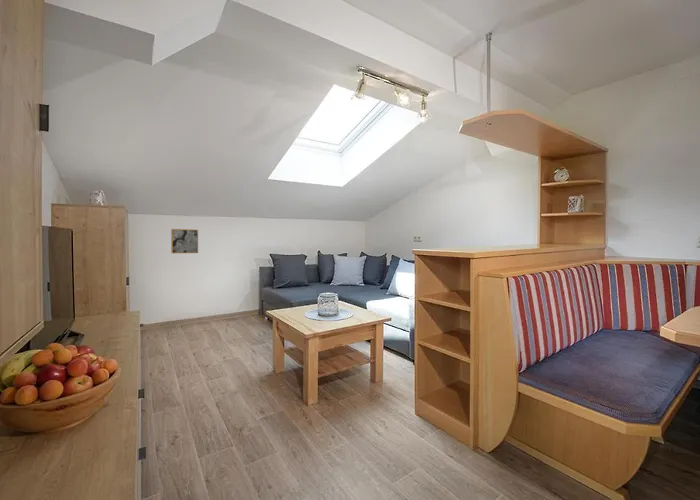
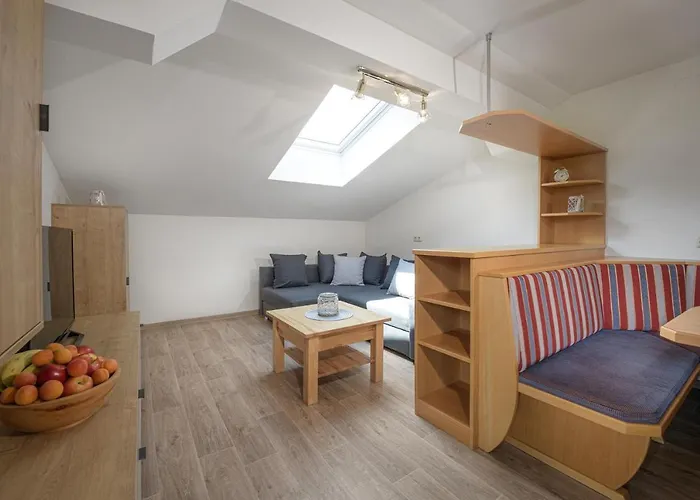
- wall art (185, 241)
